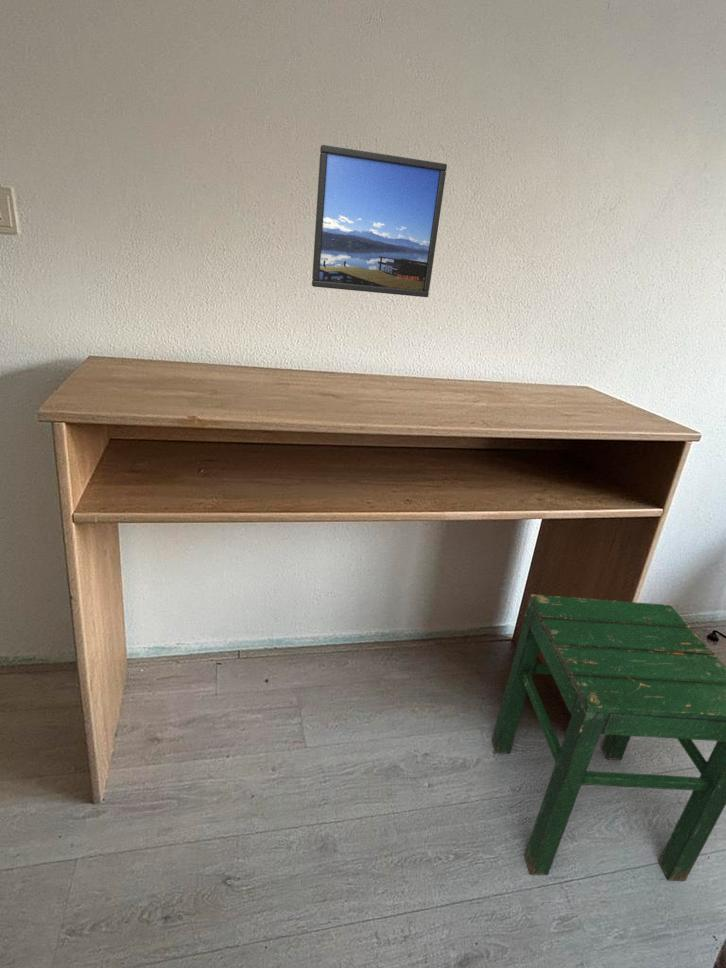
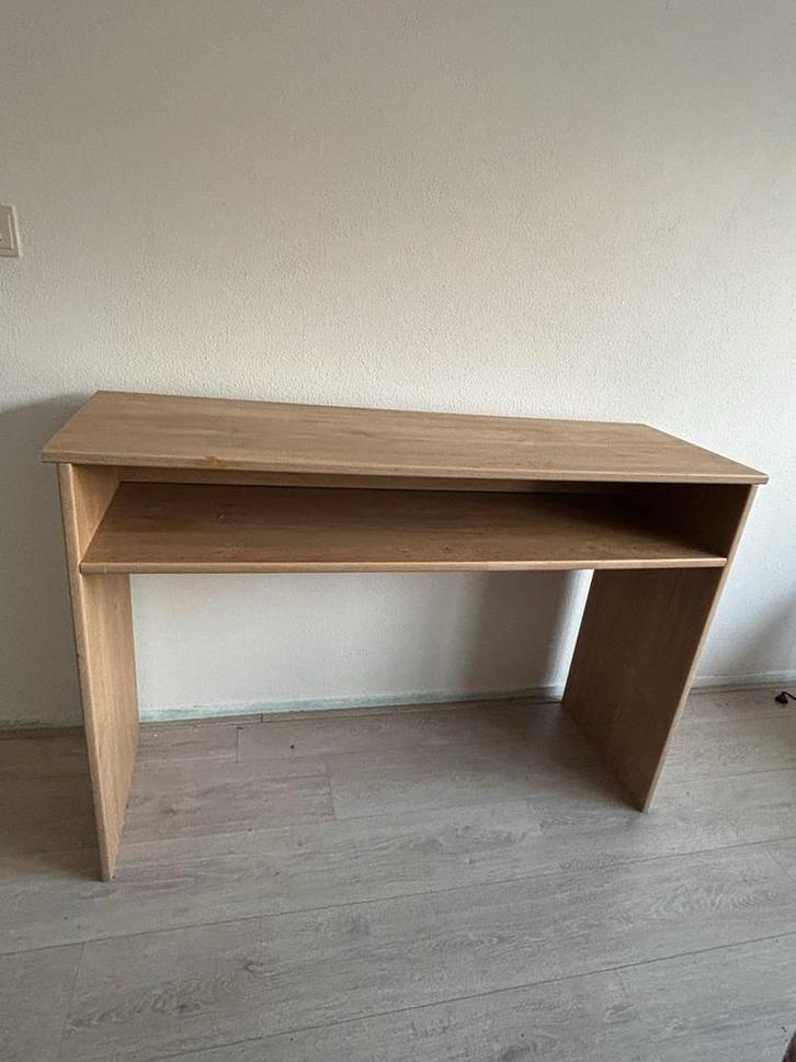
- stool (604, 731)
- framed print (377, 226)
